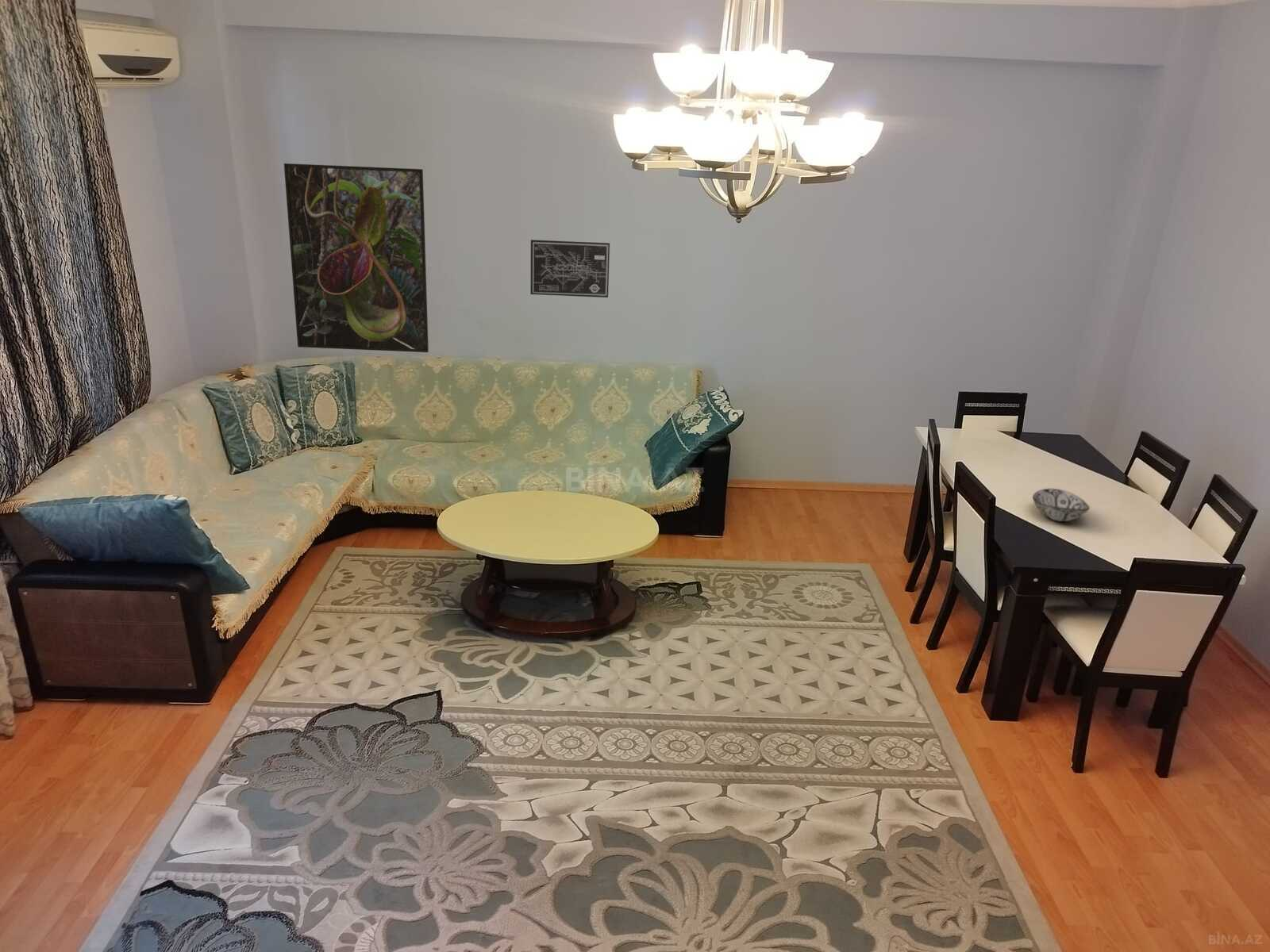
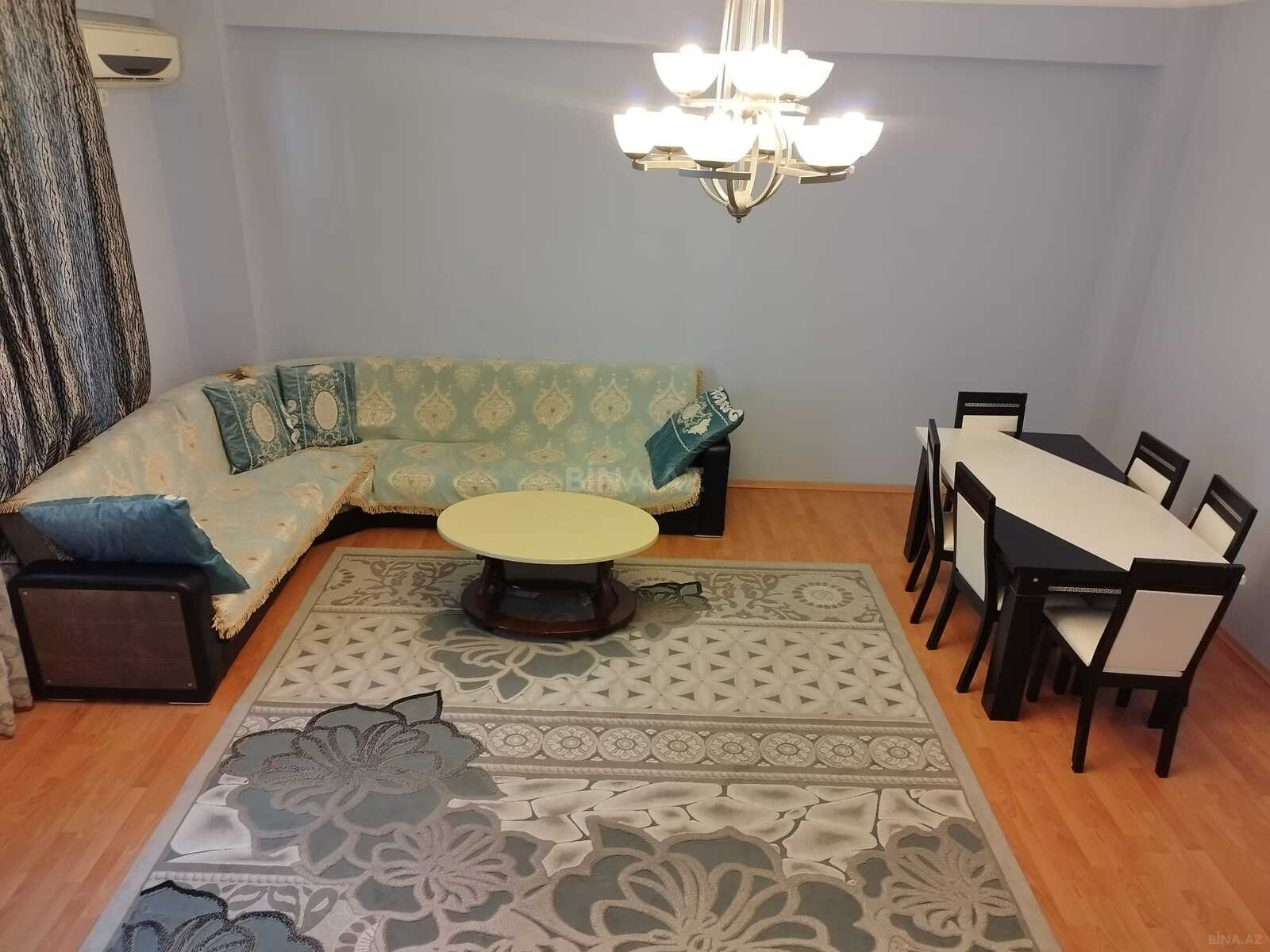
- wall art (569, 268)
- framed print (358, 260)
- decorative bowl (1059, 508)
